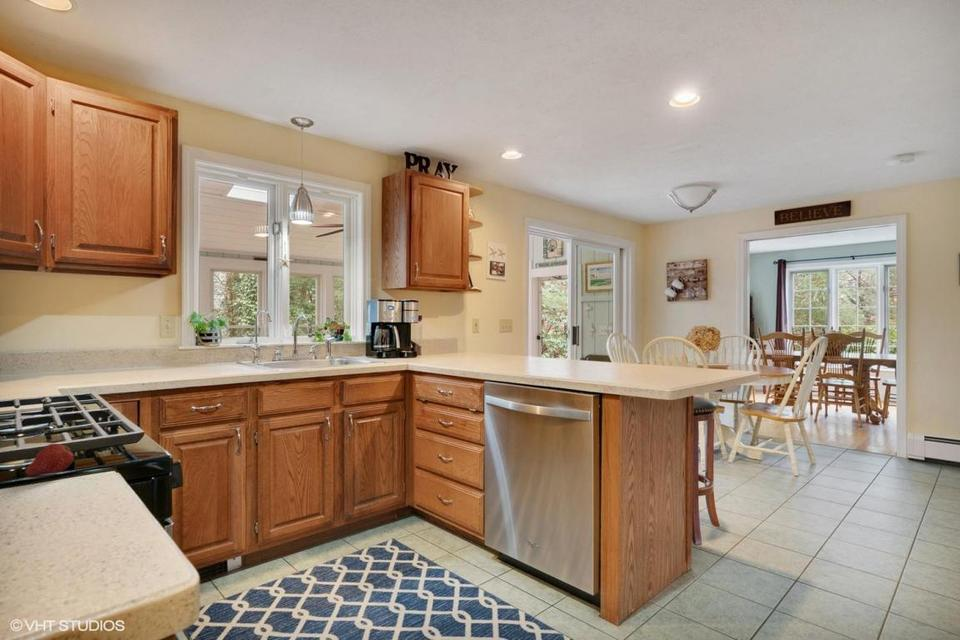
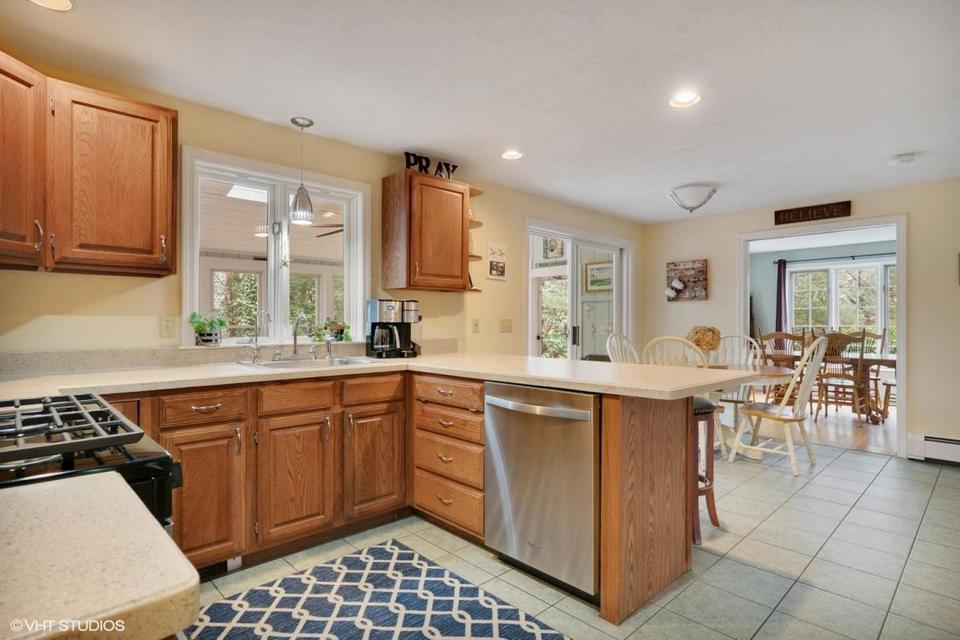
- fruit (50, 458)
